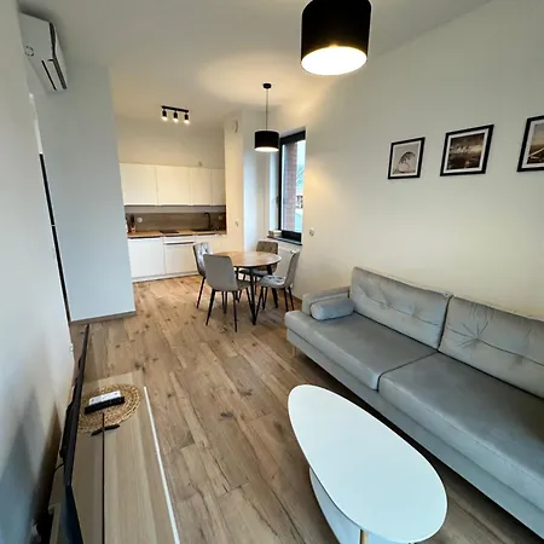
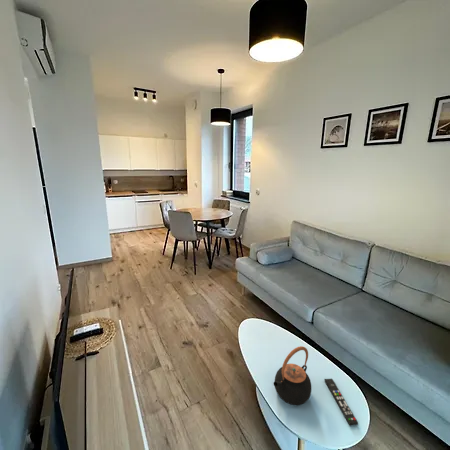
+ remote control (339, 399)
+ teapot (291, 372)
